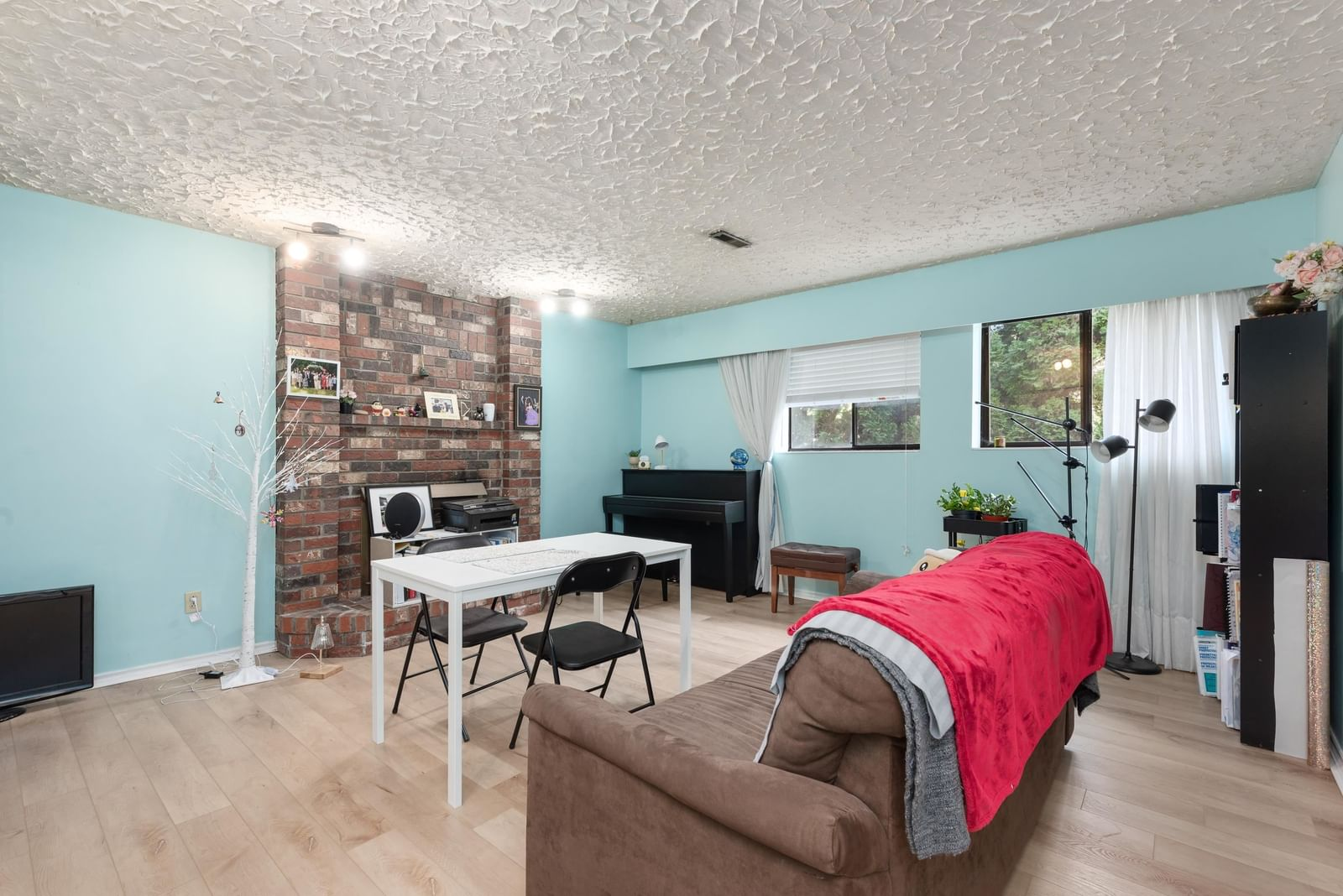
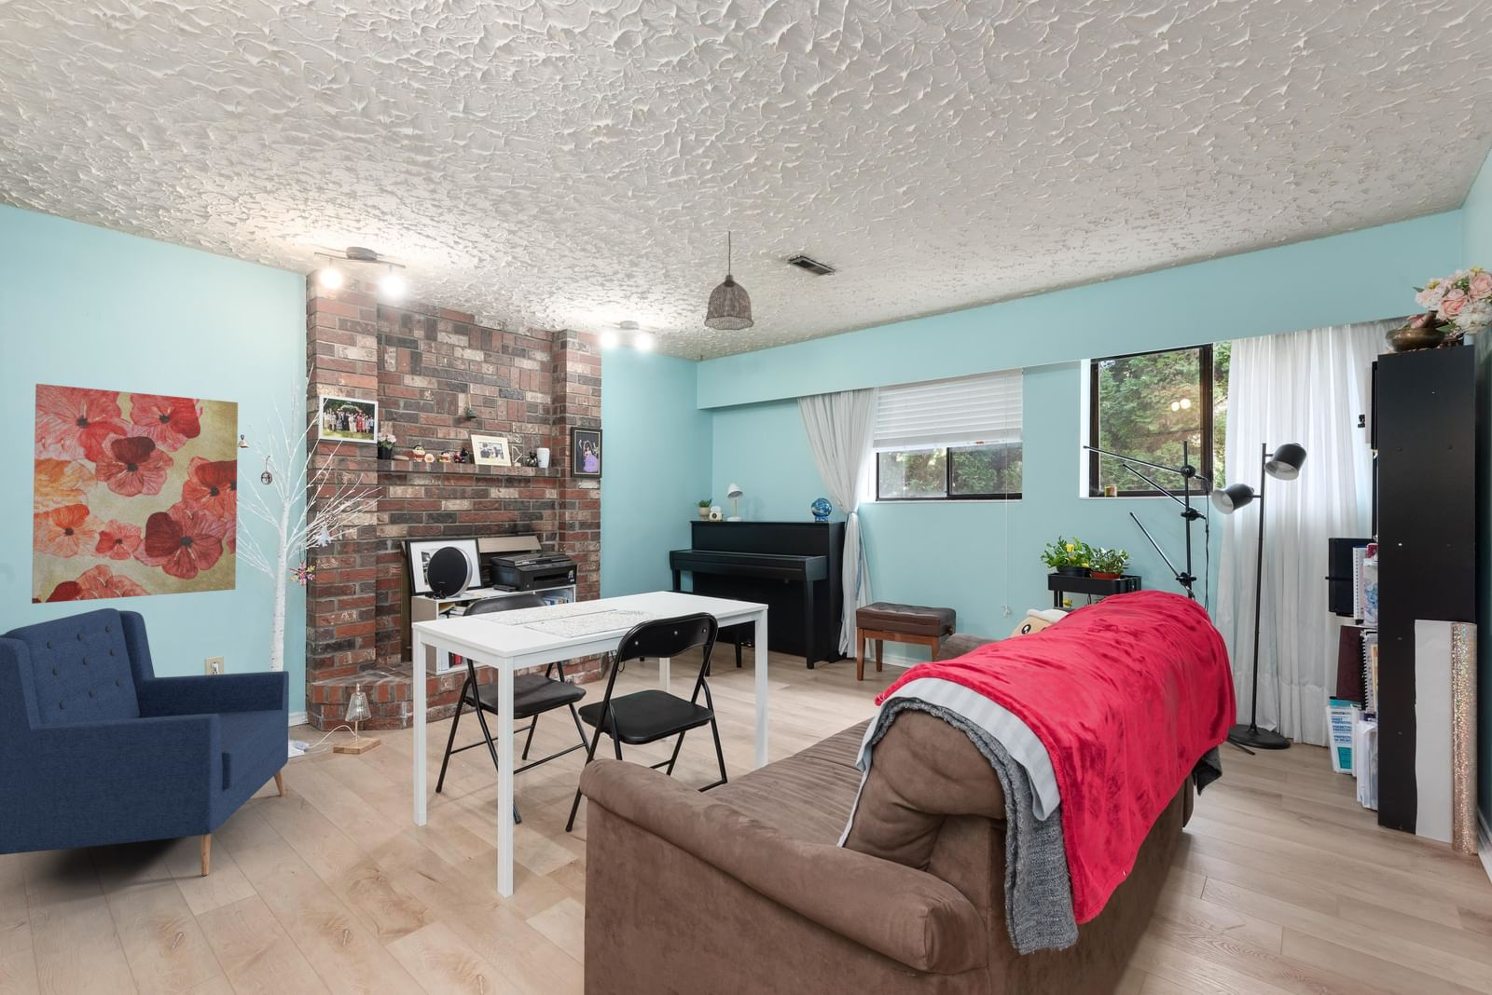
+ wall art (142, 494)
+ pendant lamp (729, 278)
+ armchair (153, 726)
